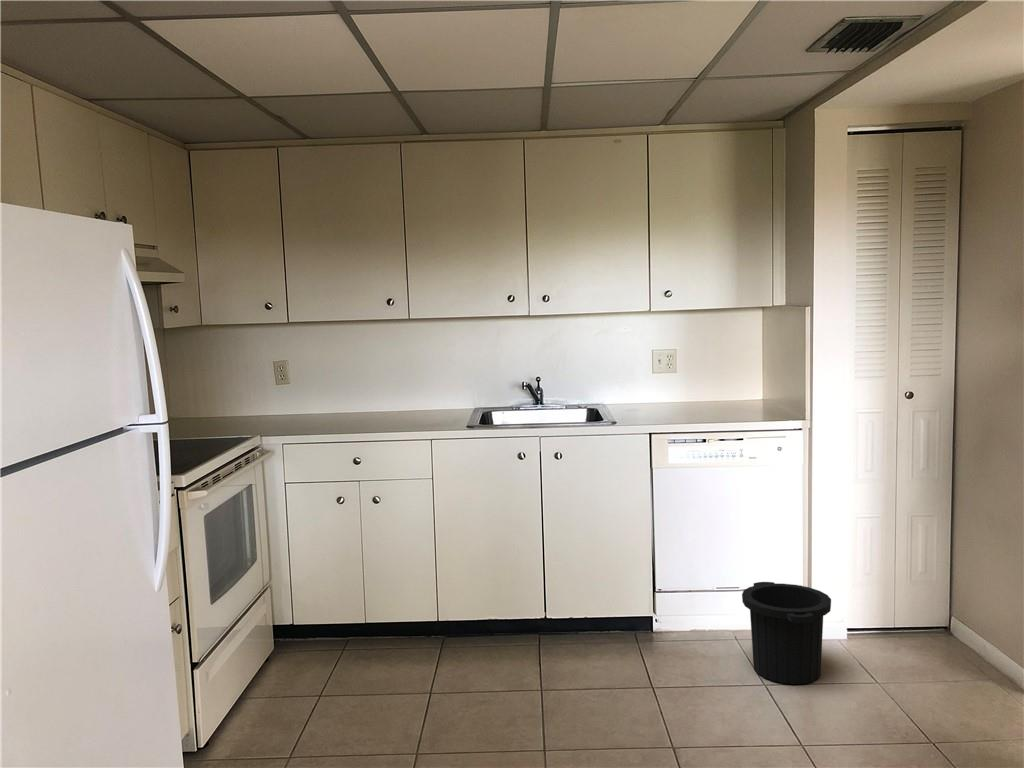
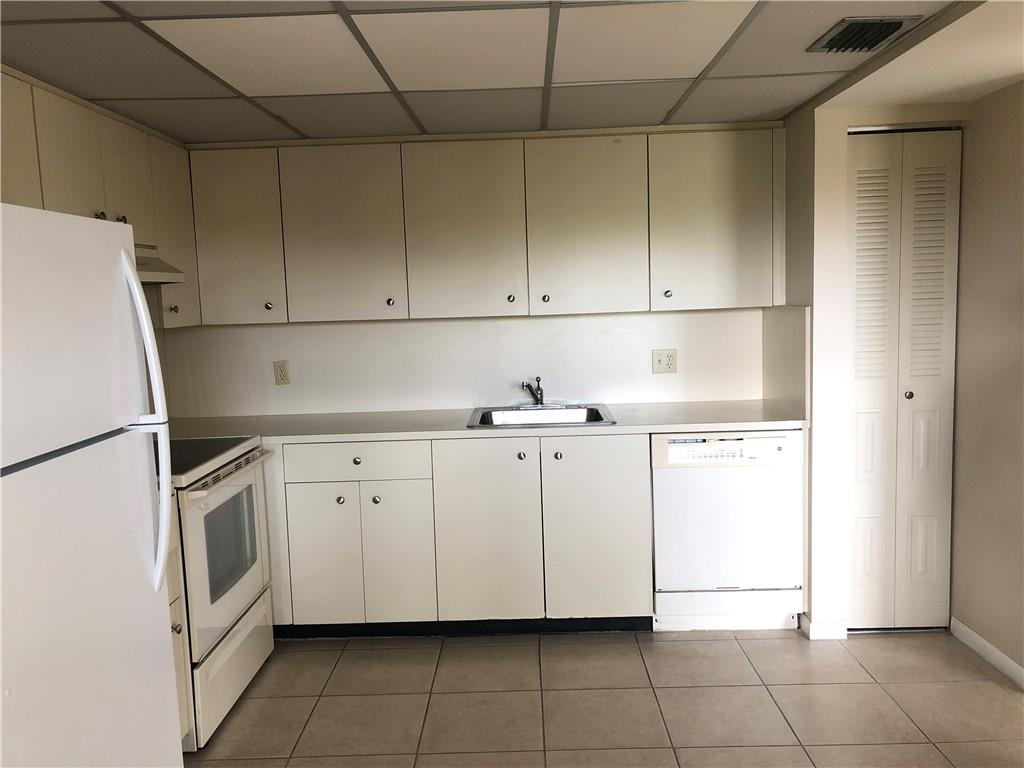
- trash can (786, 633)
